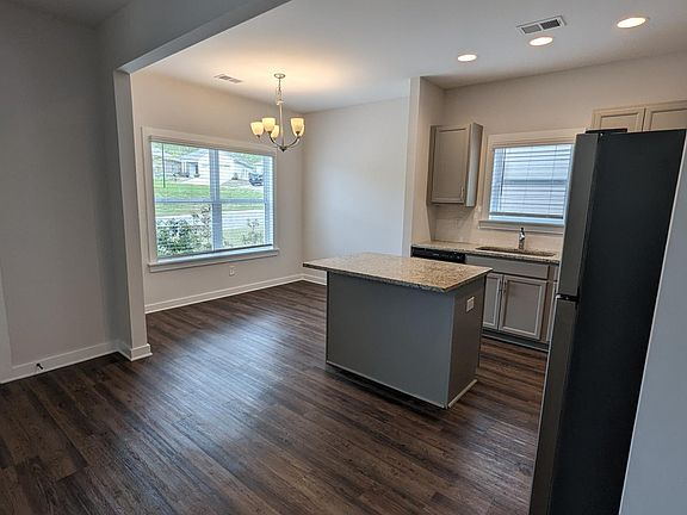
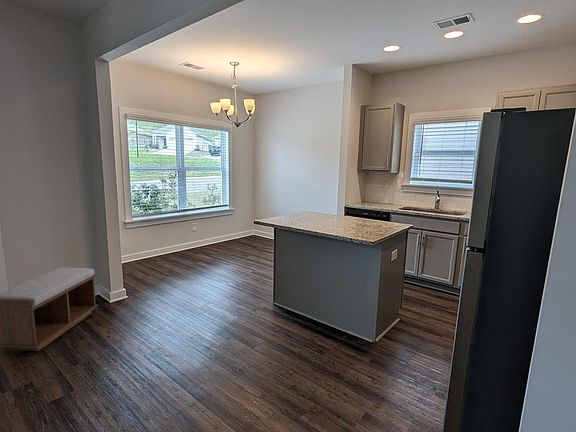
+ bench (50, 304)
